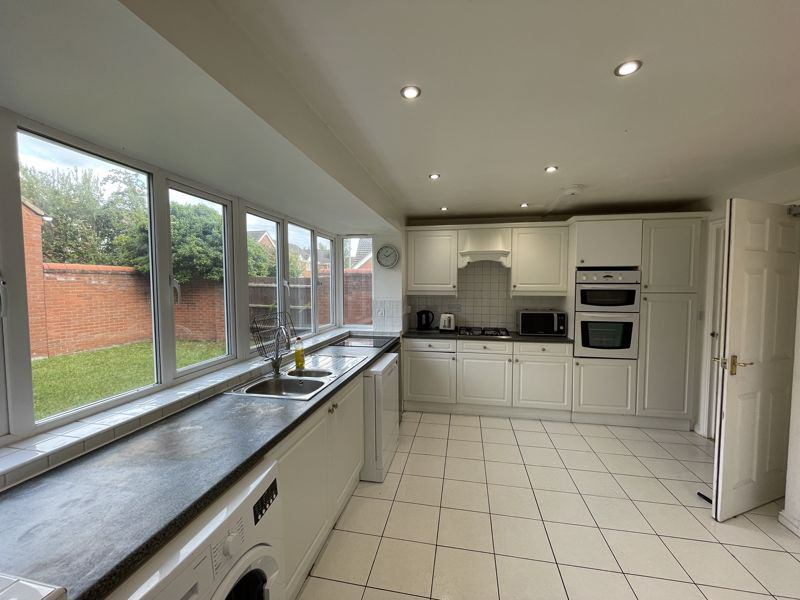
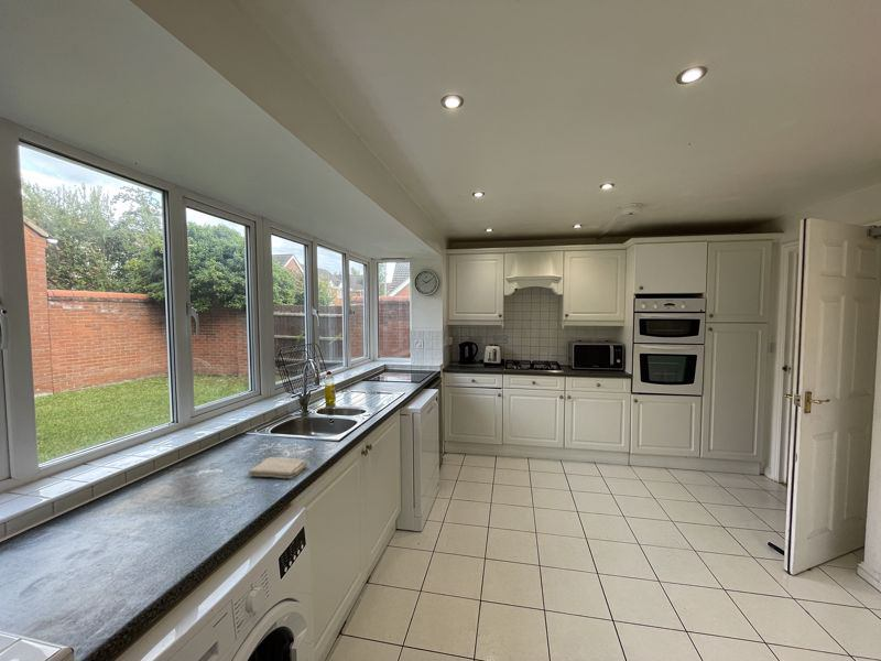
+ washcloth (279, 467)
